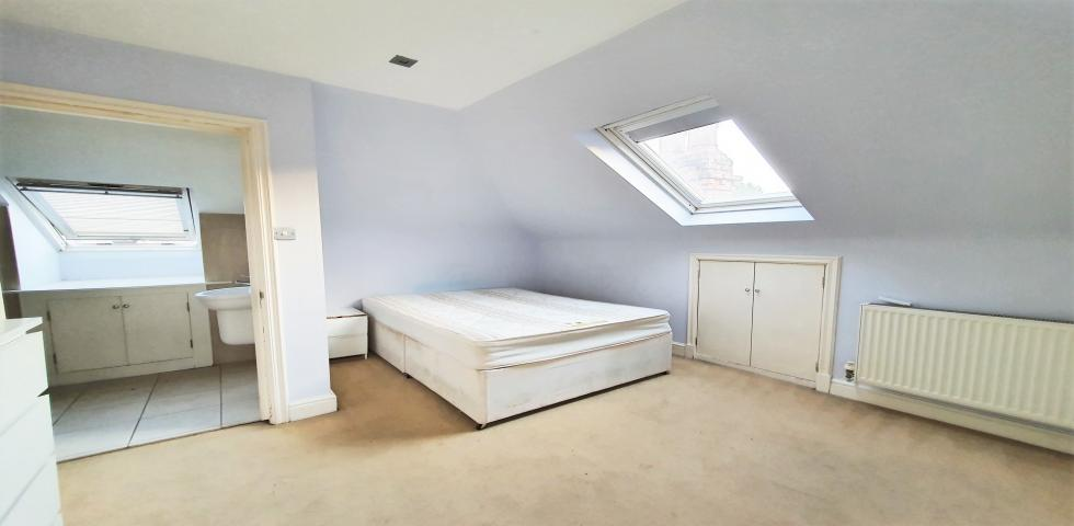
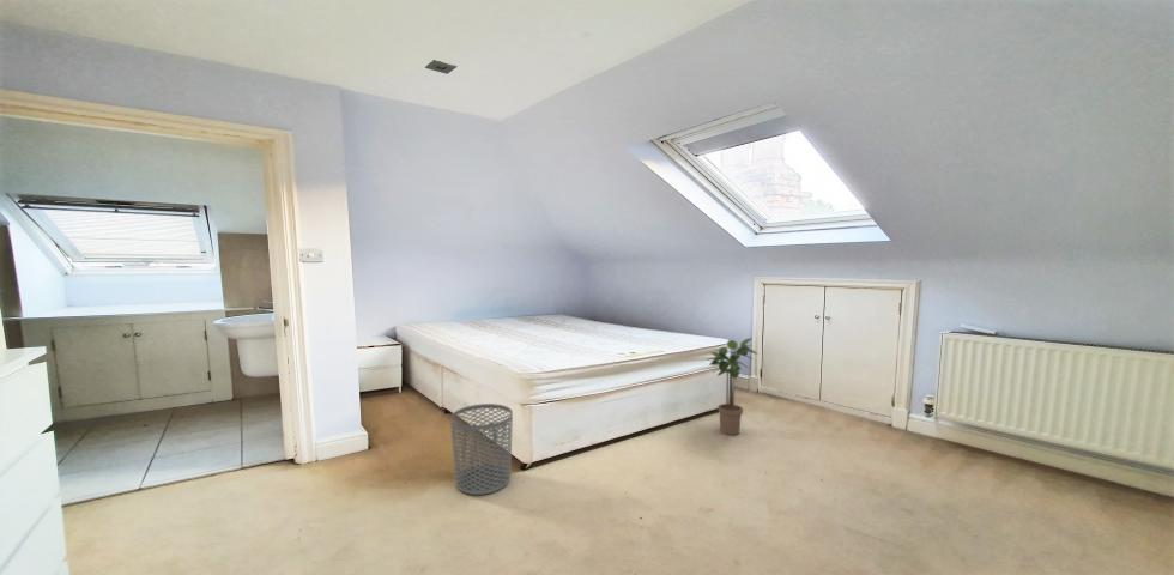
+ potted plant (727, 385)
+ waste bin (483, 447)
